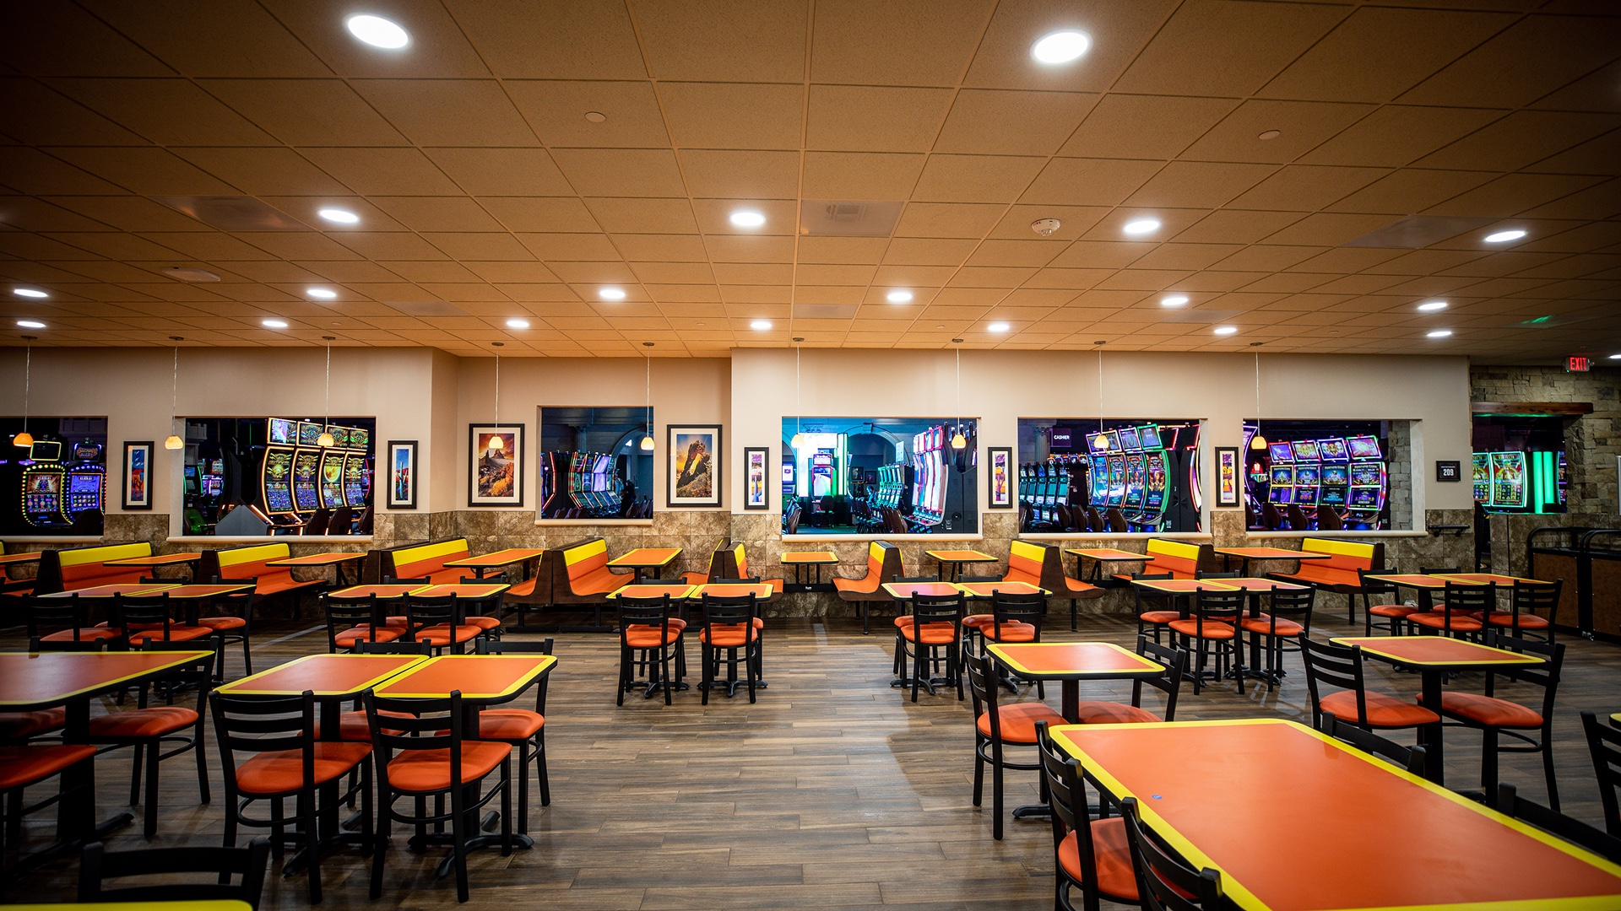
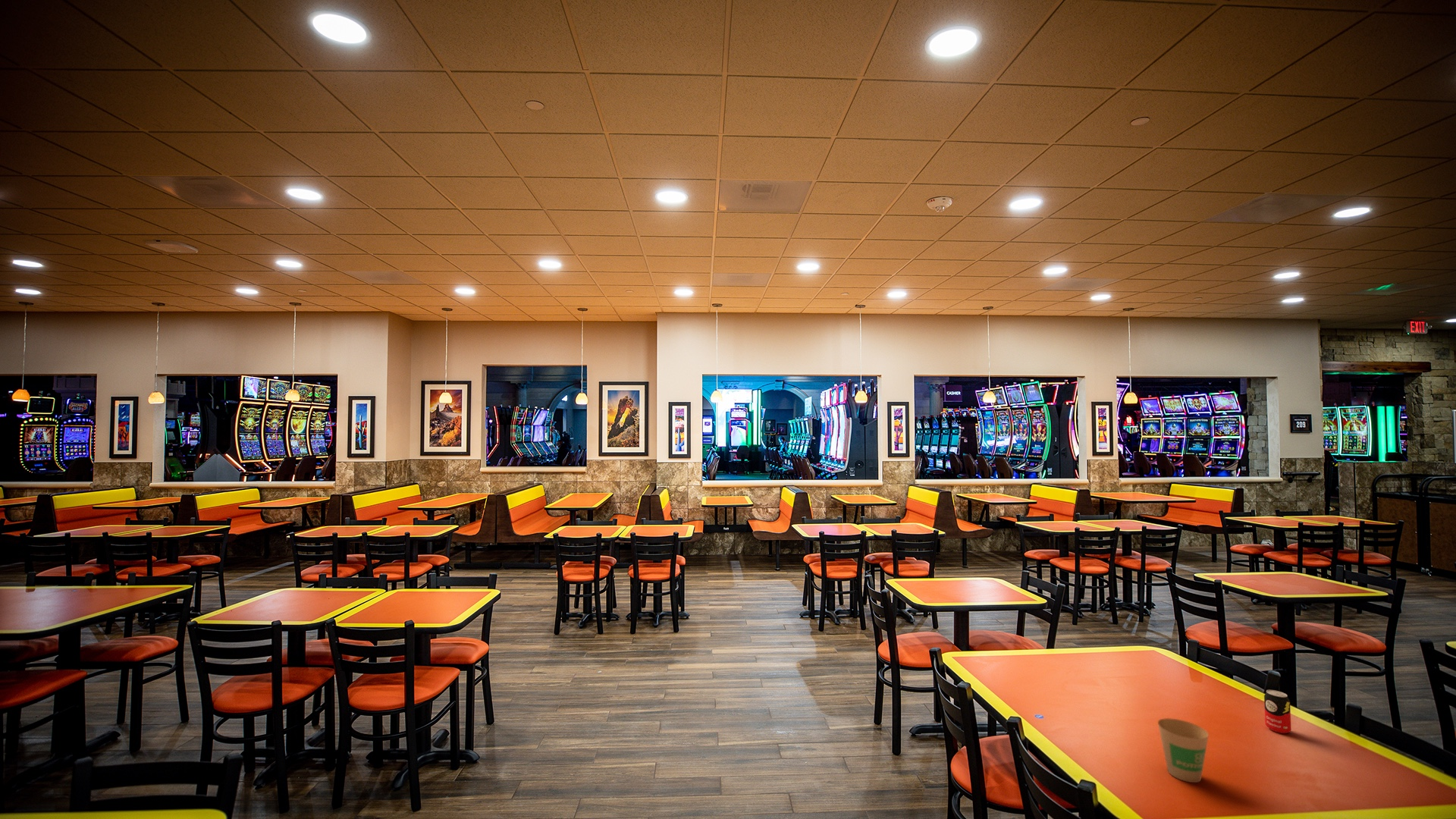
+ beverage can (1277, 711)
+ paper cup (1183, 751)
